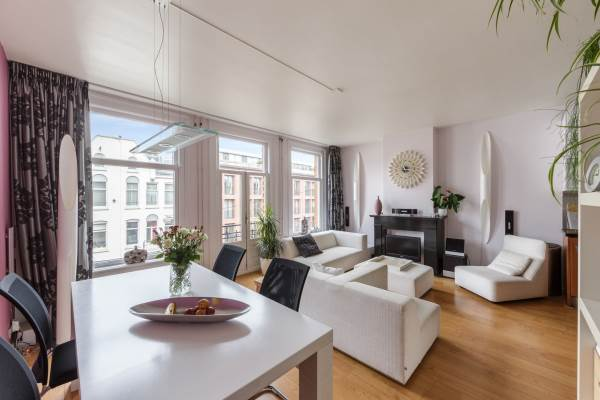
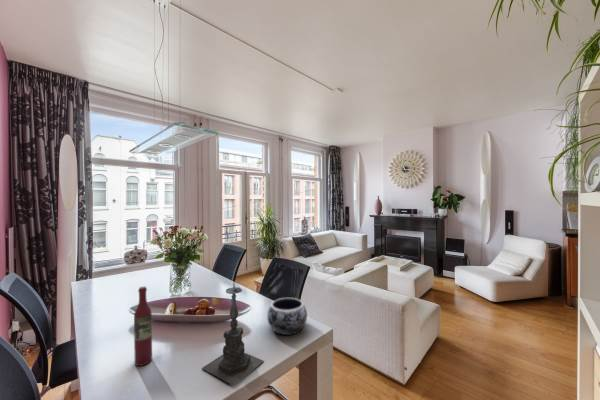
+ wine bottle (143, 324)
+ candle holder (233, 321)
+ decorative bowl (287, 315)
